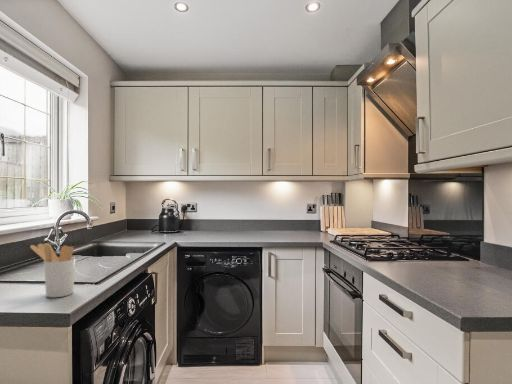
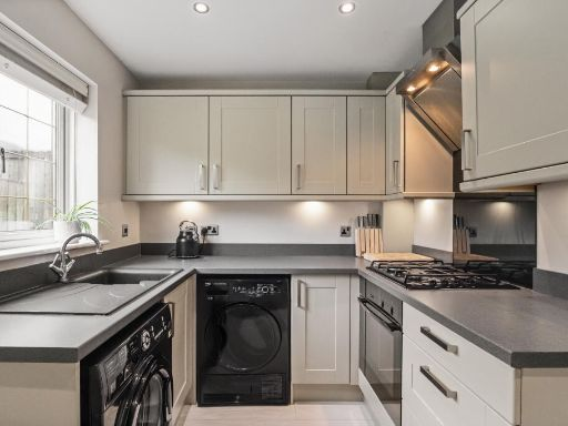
- utensil holder (53, 267)
